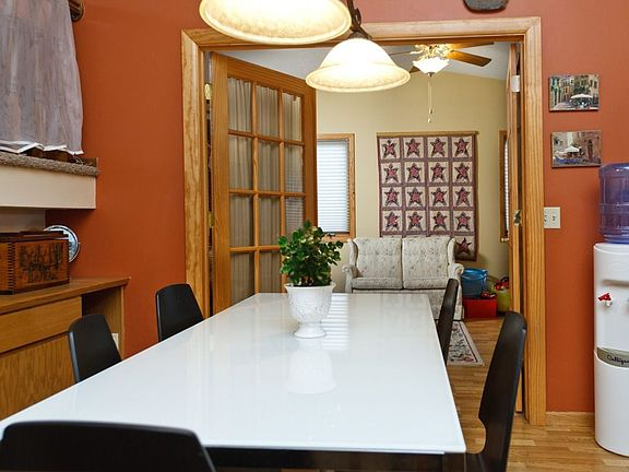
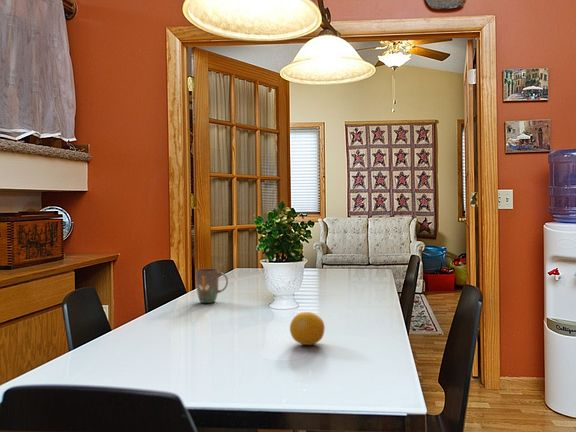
+ fruit (307, 328)
+ mug (212, 285)
